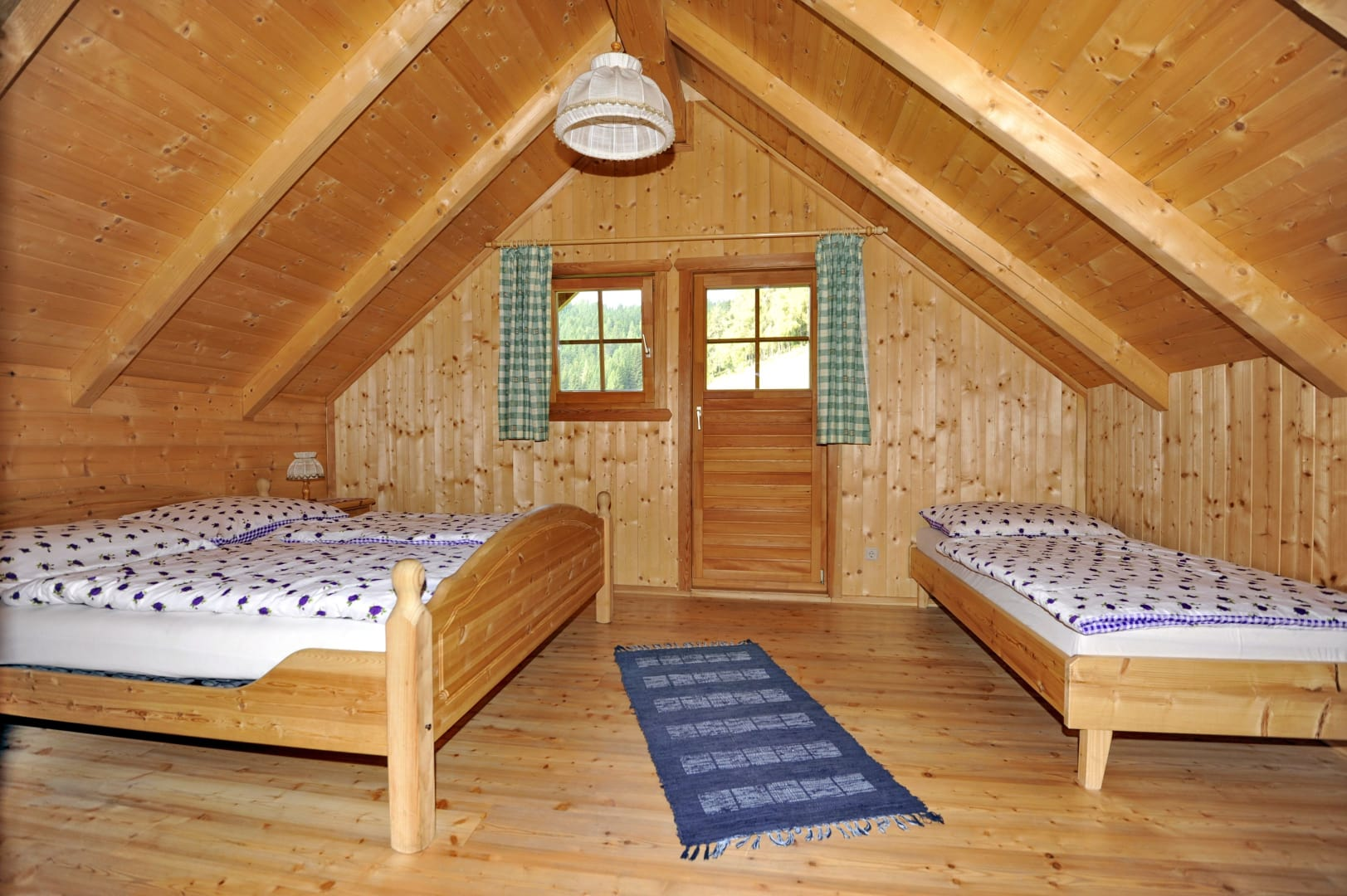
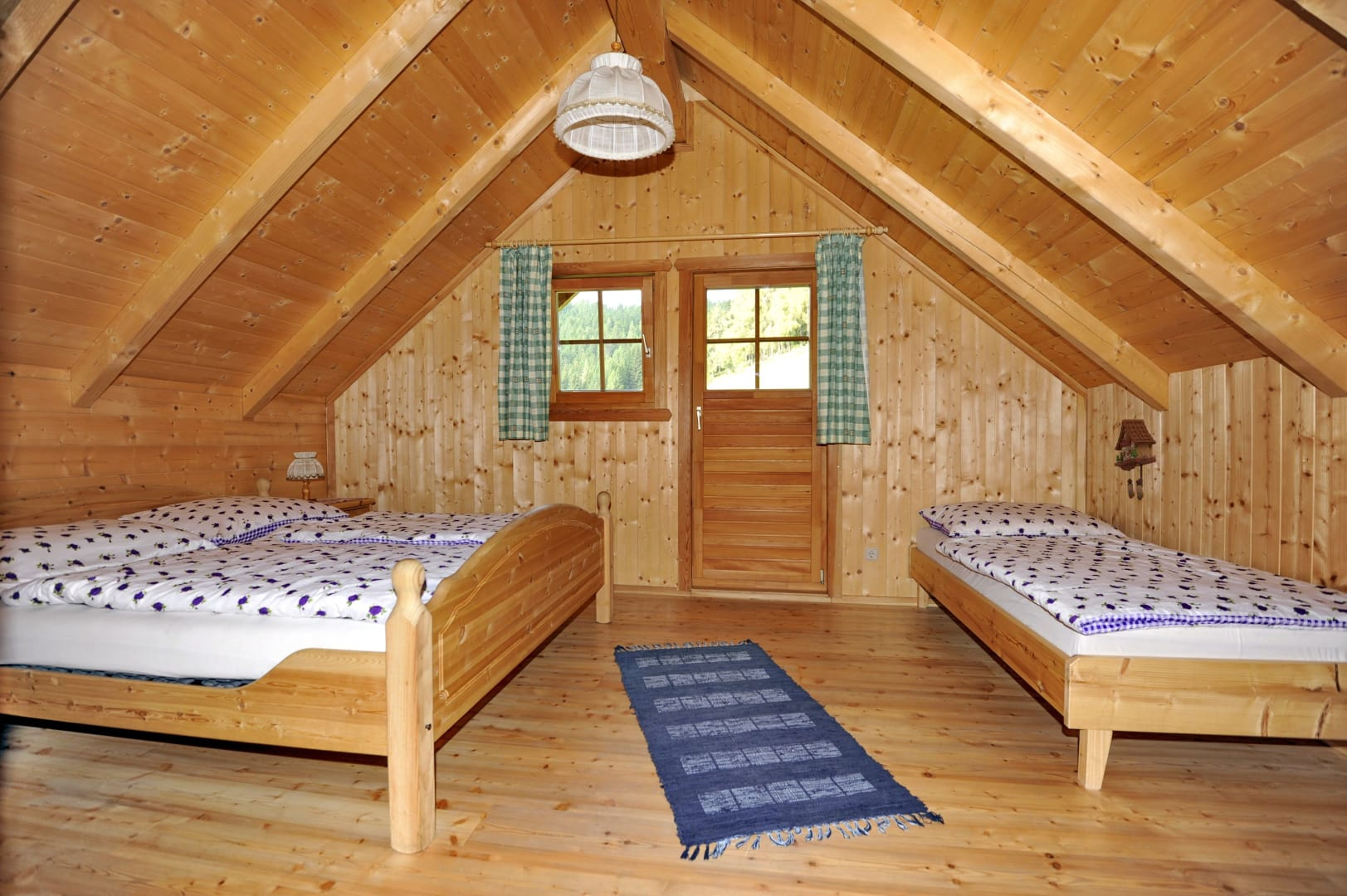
+ cuckoo clock (1132, 459)
